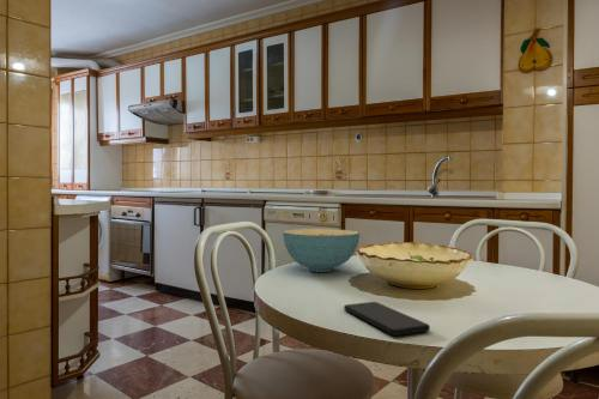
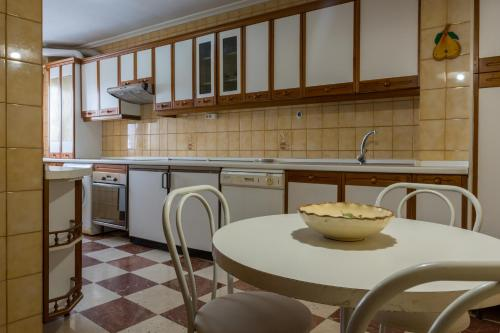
- smartphone (383, 316)
- cereal bowl (320, 250)
